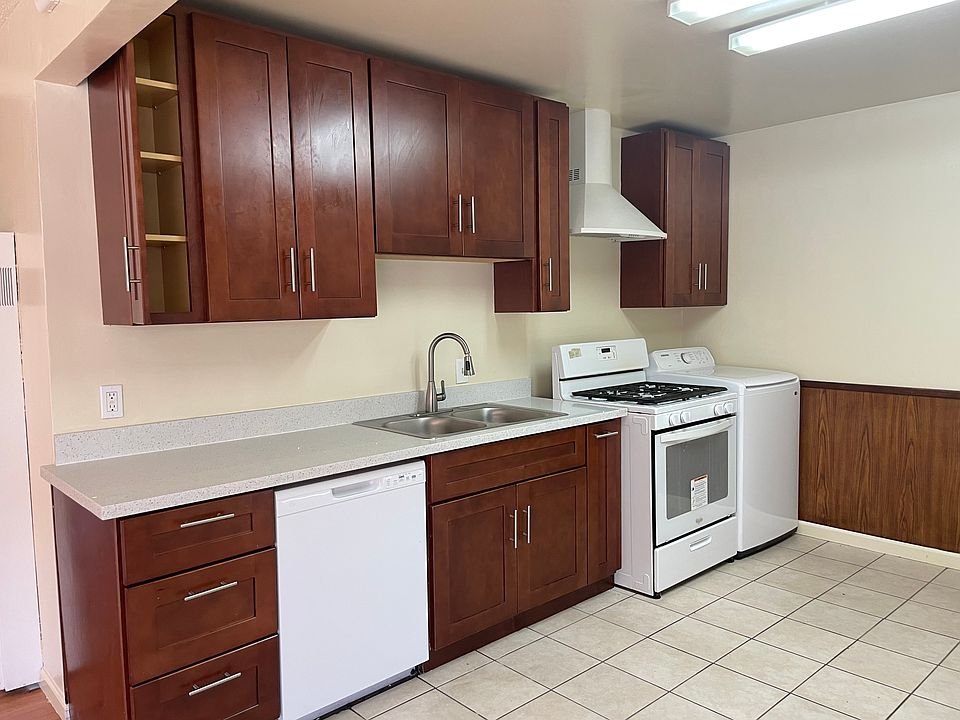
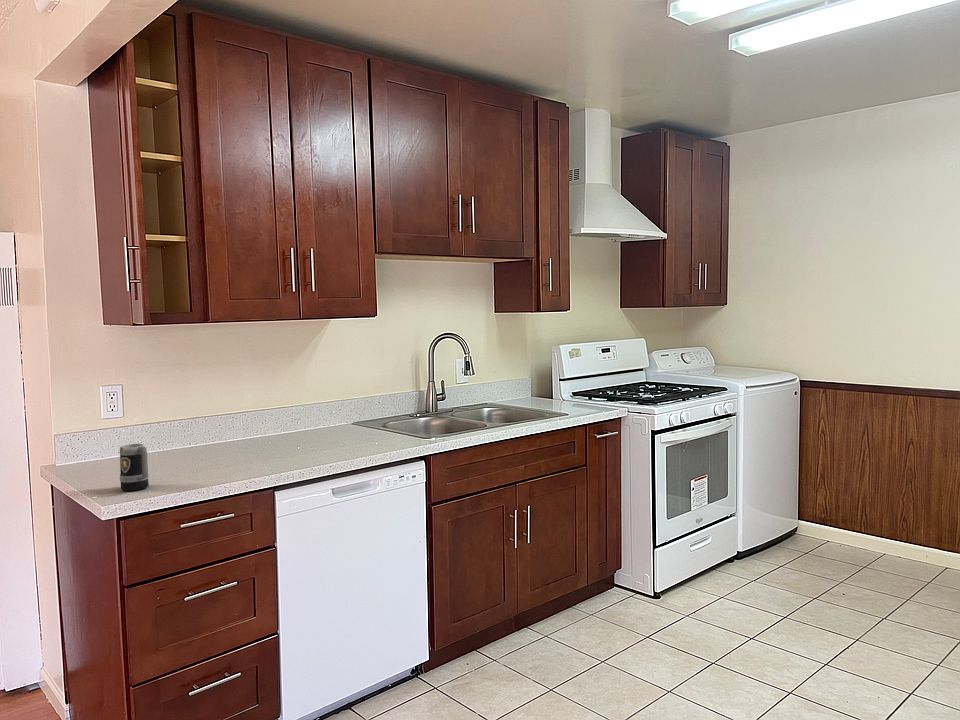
+ mug (136, 466)
